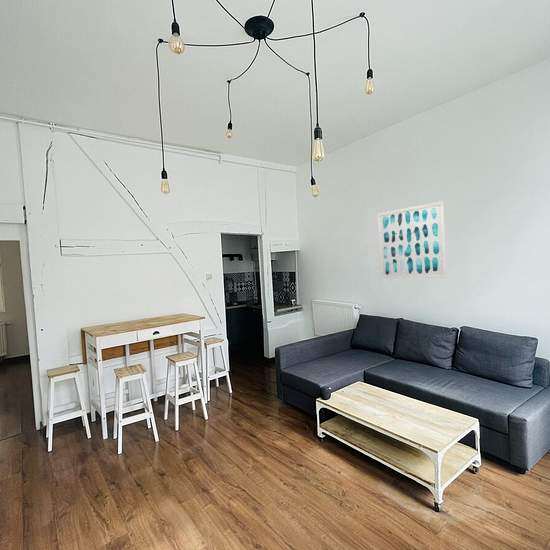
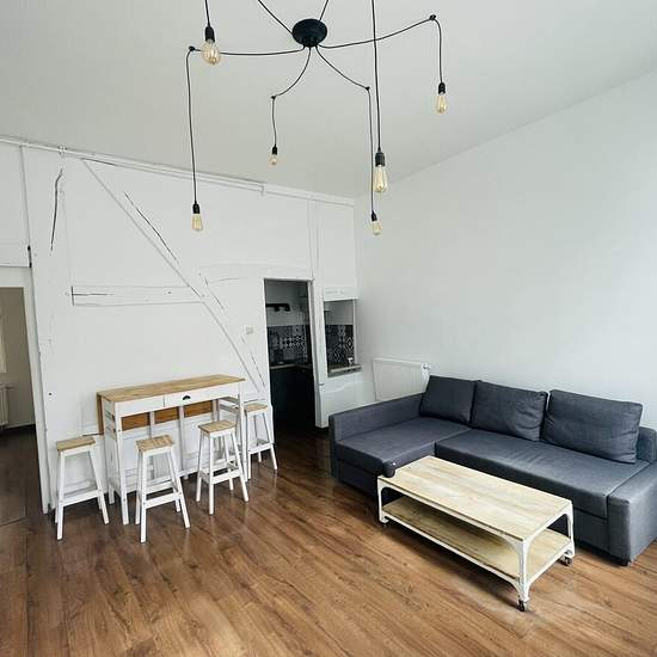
- wall art (408, 243)
